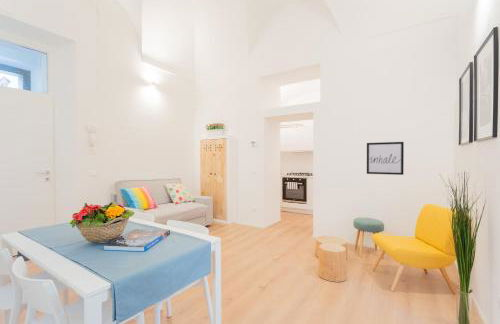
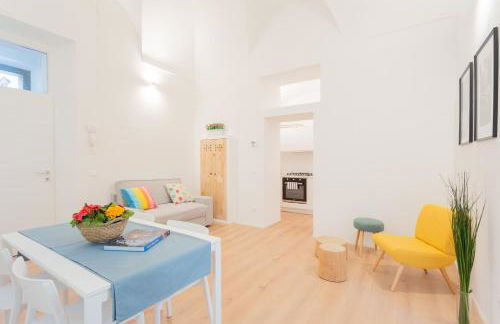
- wall art (384, 158)
